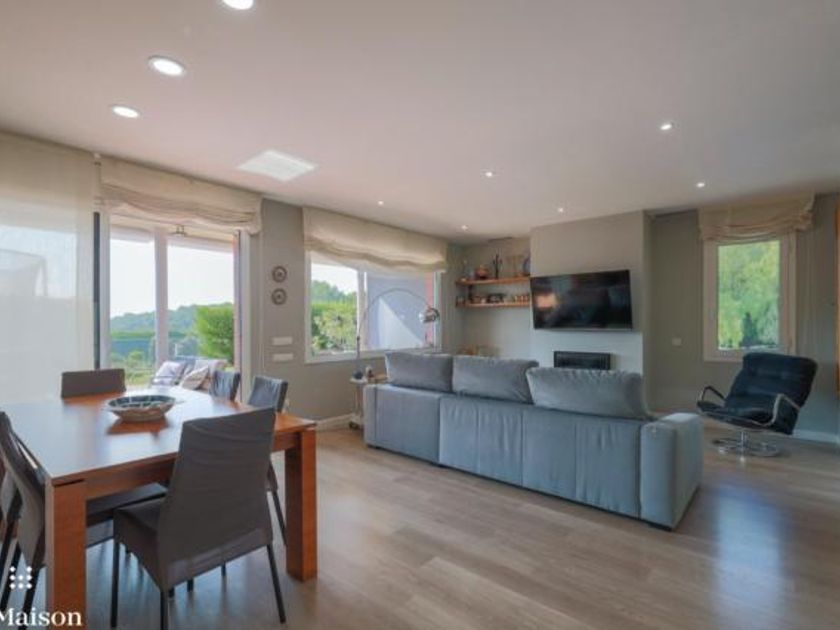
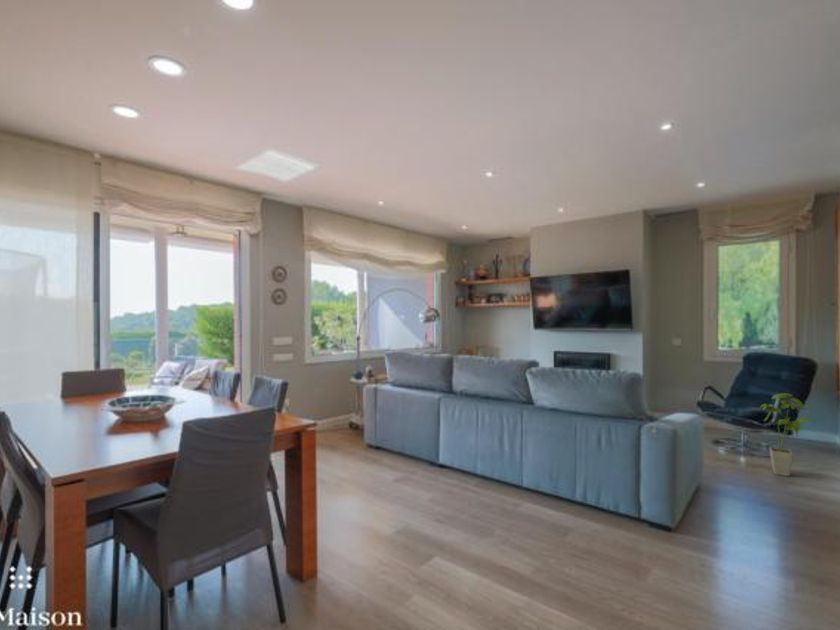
+ house plant (787, 434)
